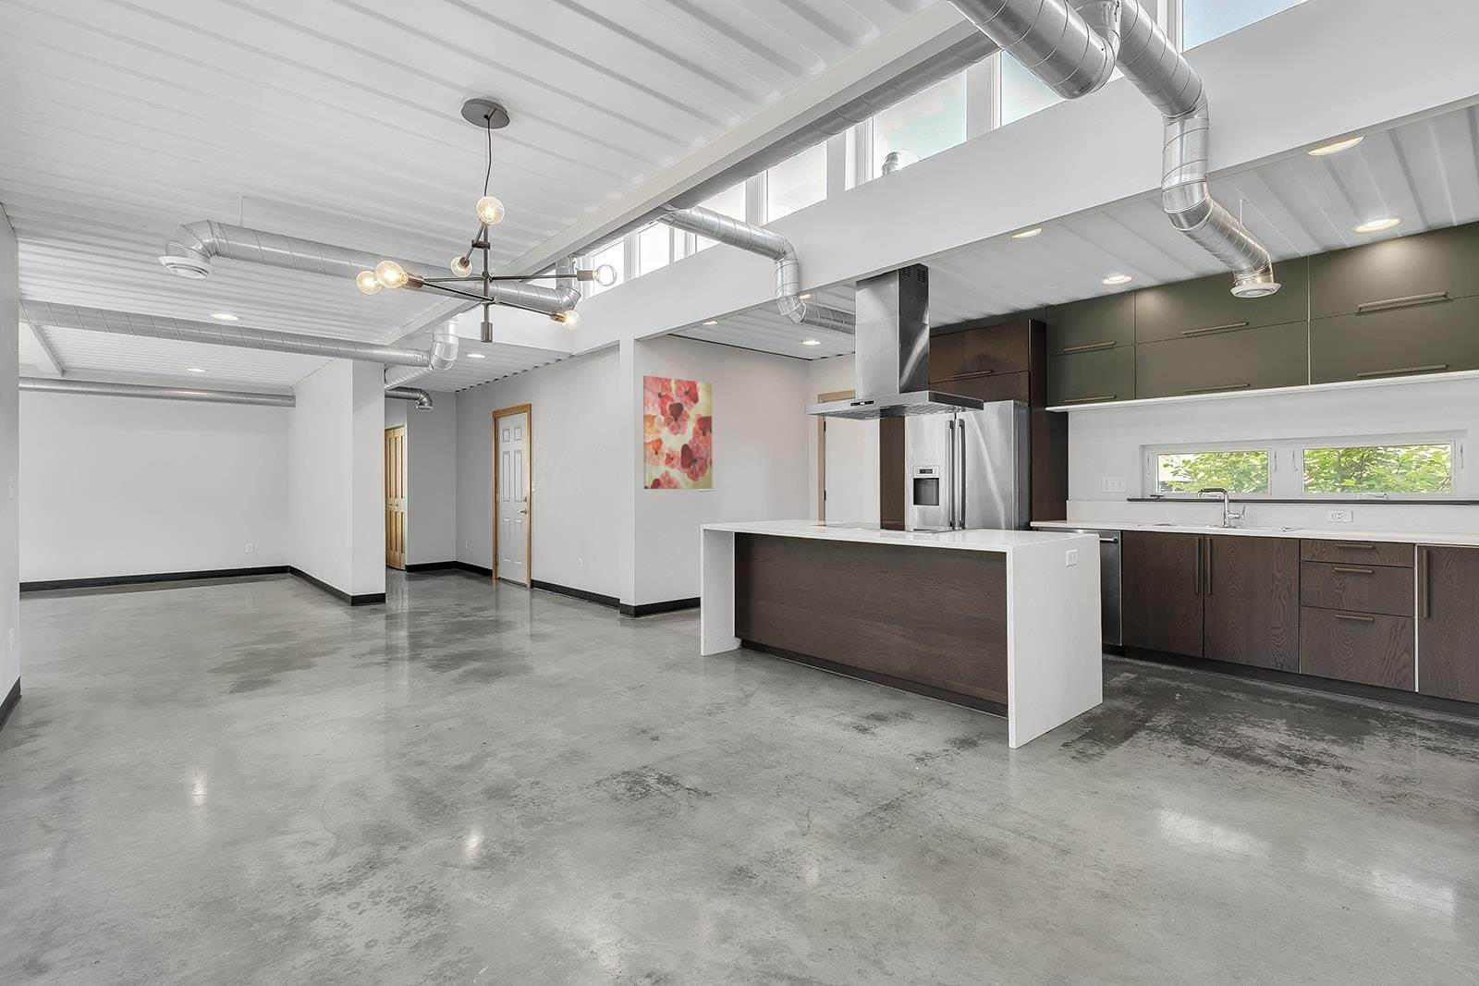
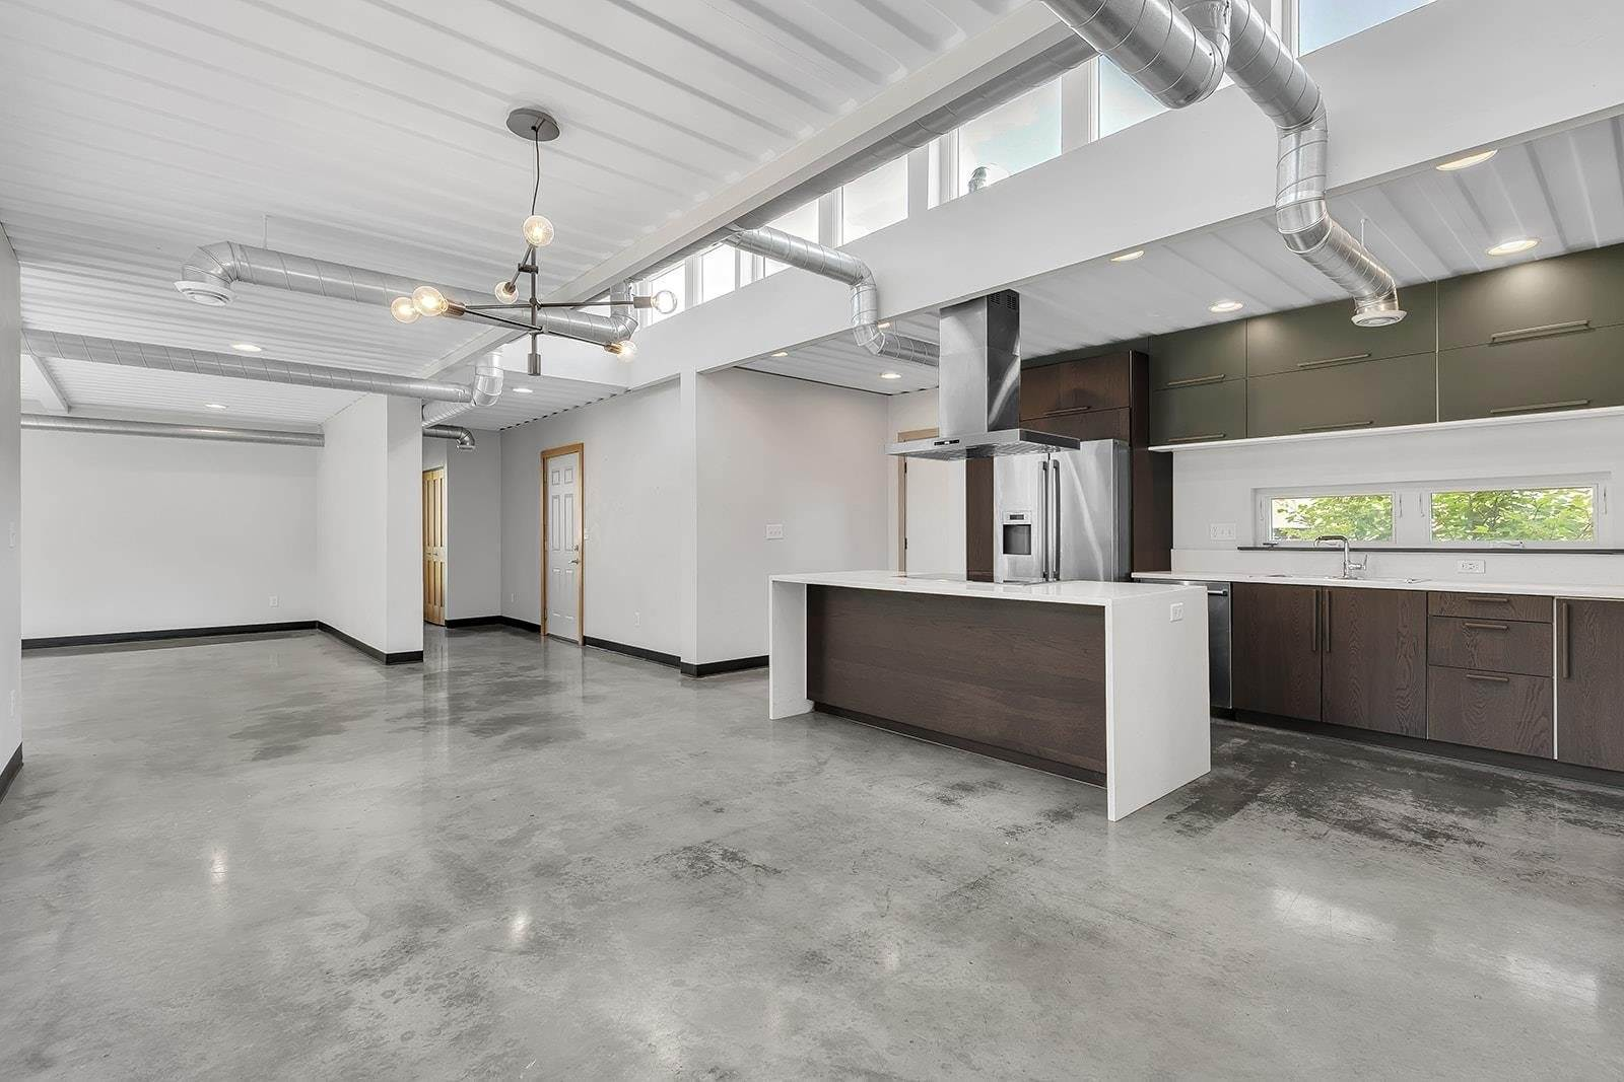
- wall art (679, 435)
